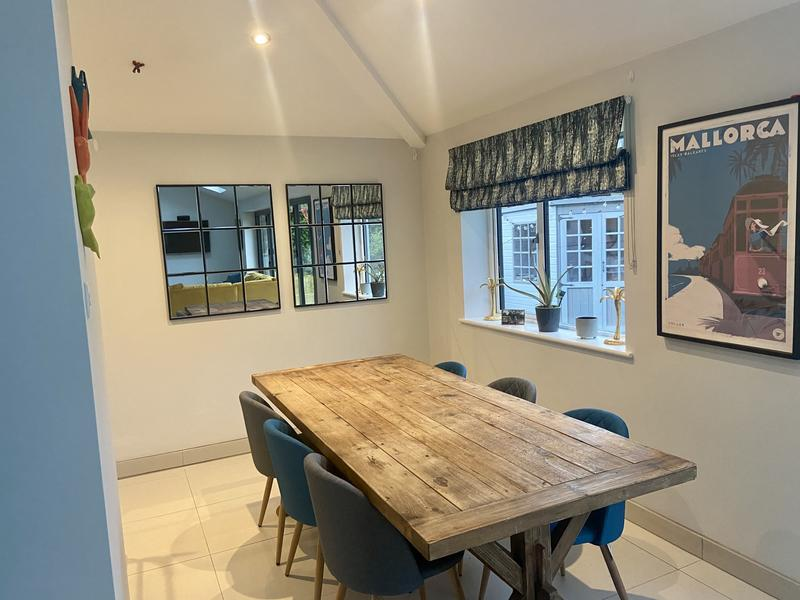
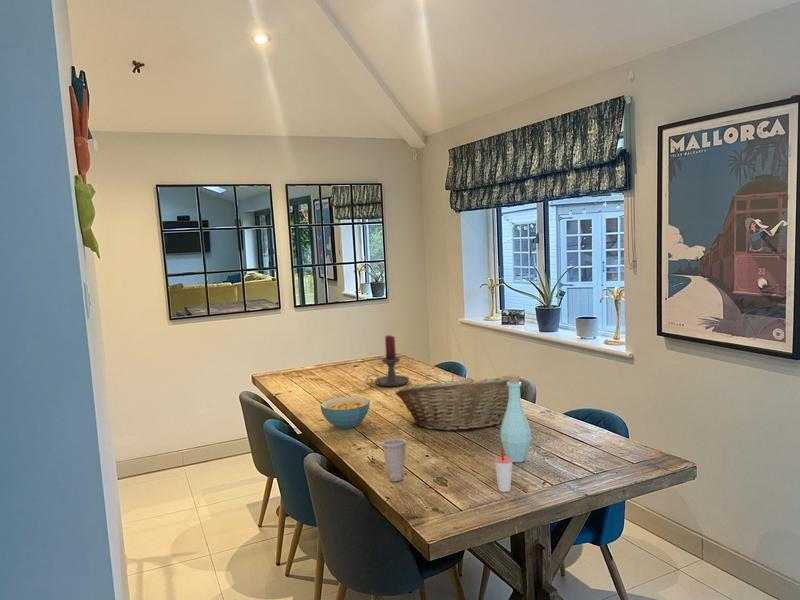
+ bottle (515, 417)
+ cup (394, 459)
+ fruit basket (458, 396)
+ candle holder (386, 360)
+ cup (503, 469)
+ cereal bowl (345, 414)
